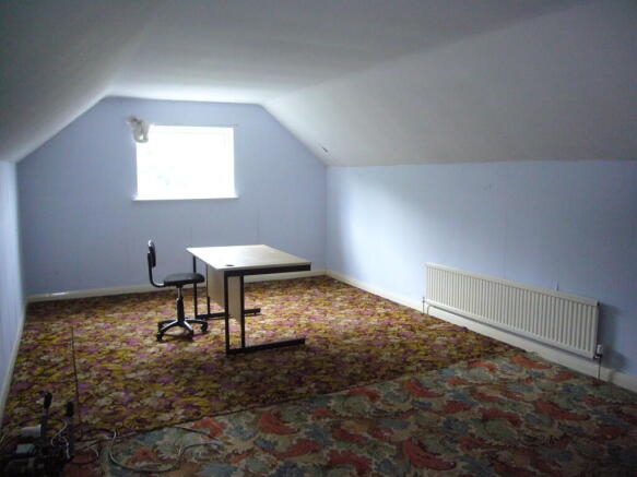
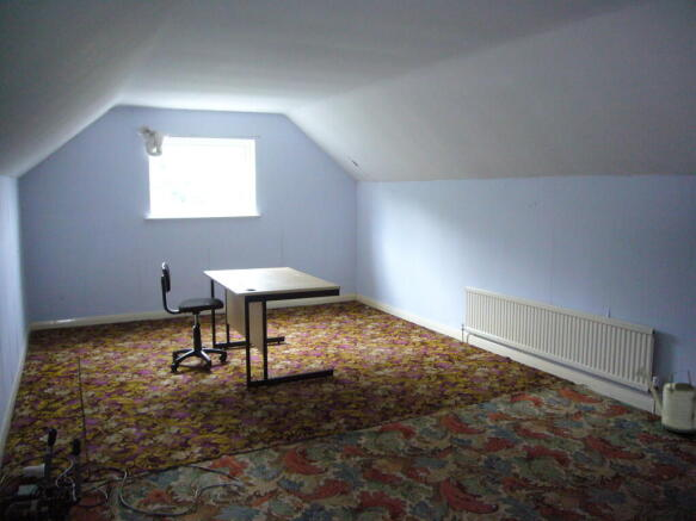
+ watering can (666, 396)
